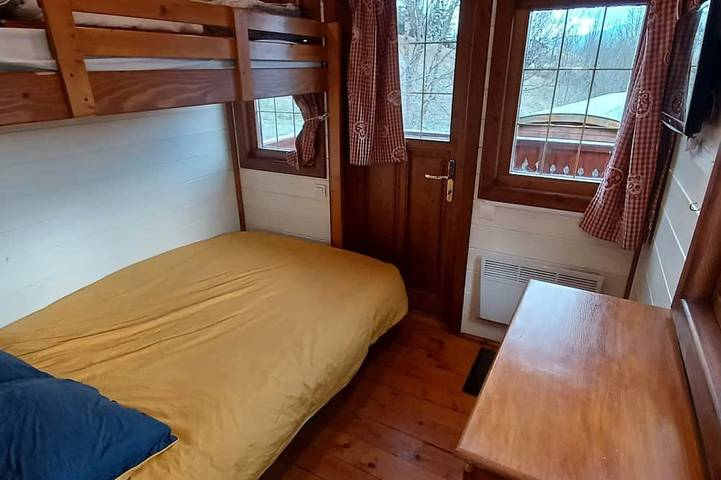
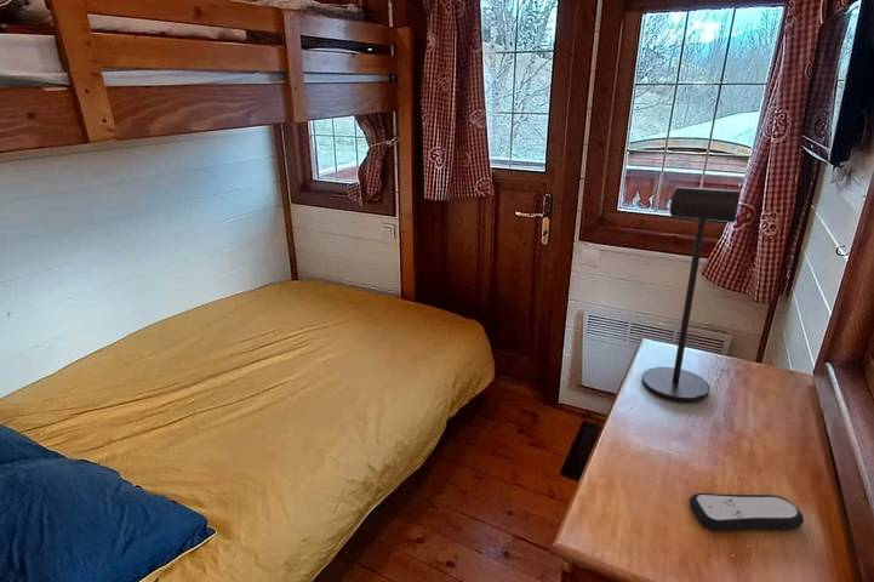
+ desk lamp (690, 293)
+ remote control (746, 510)
